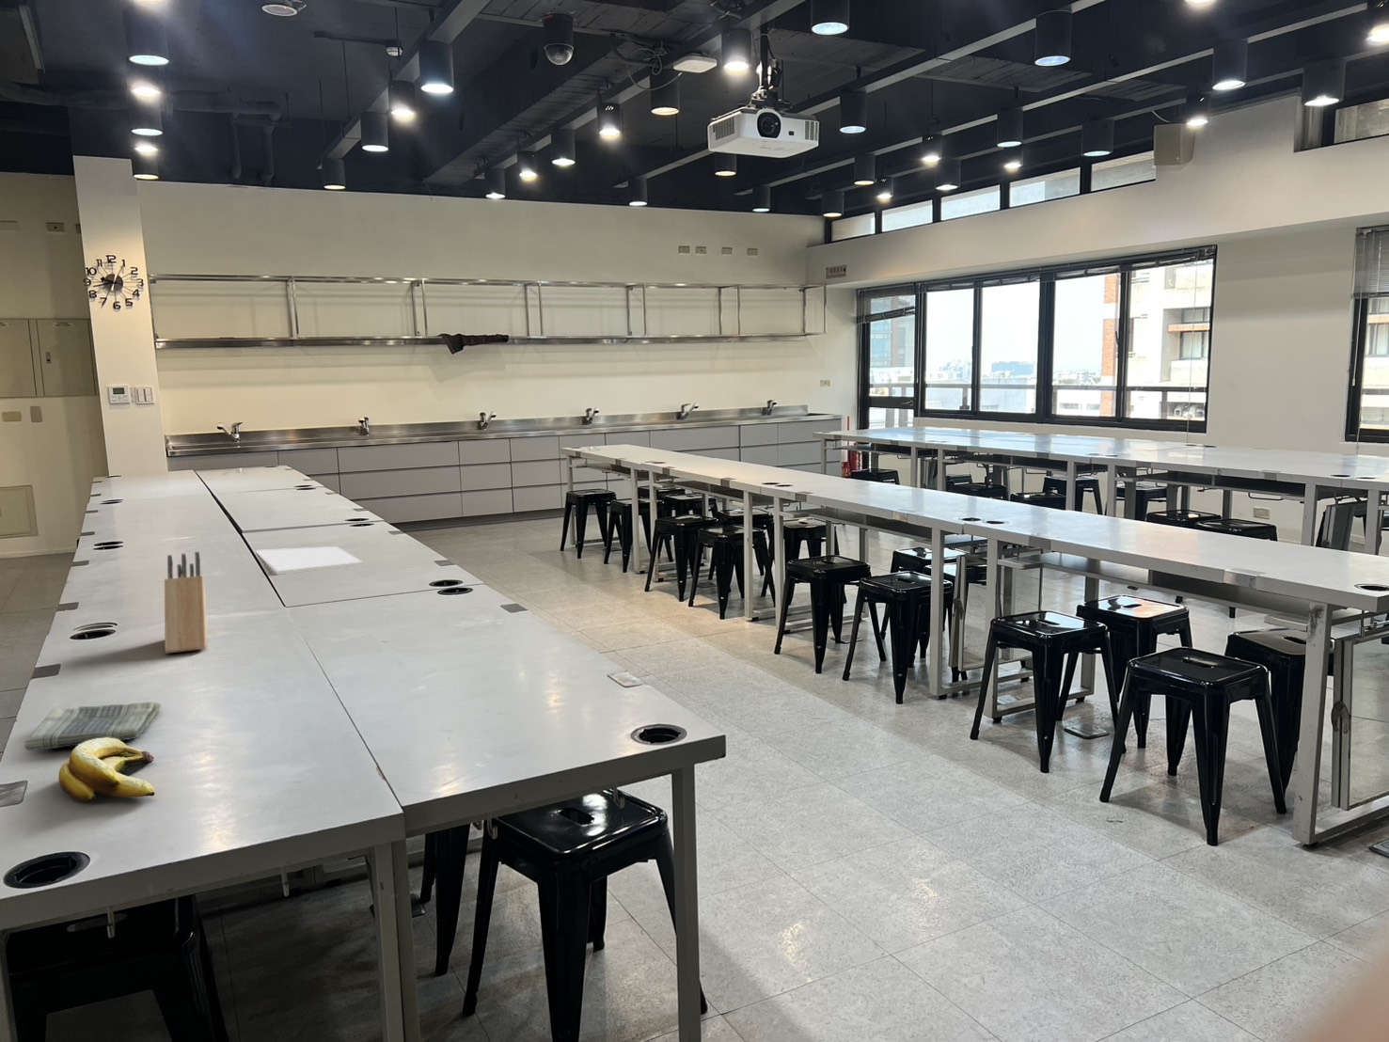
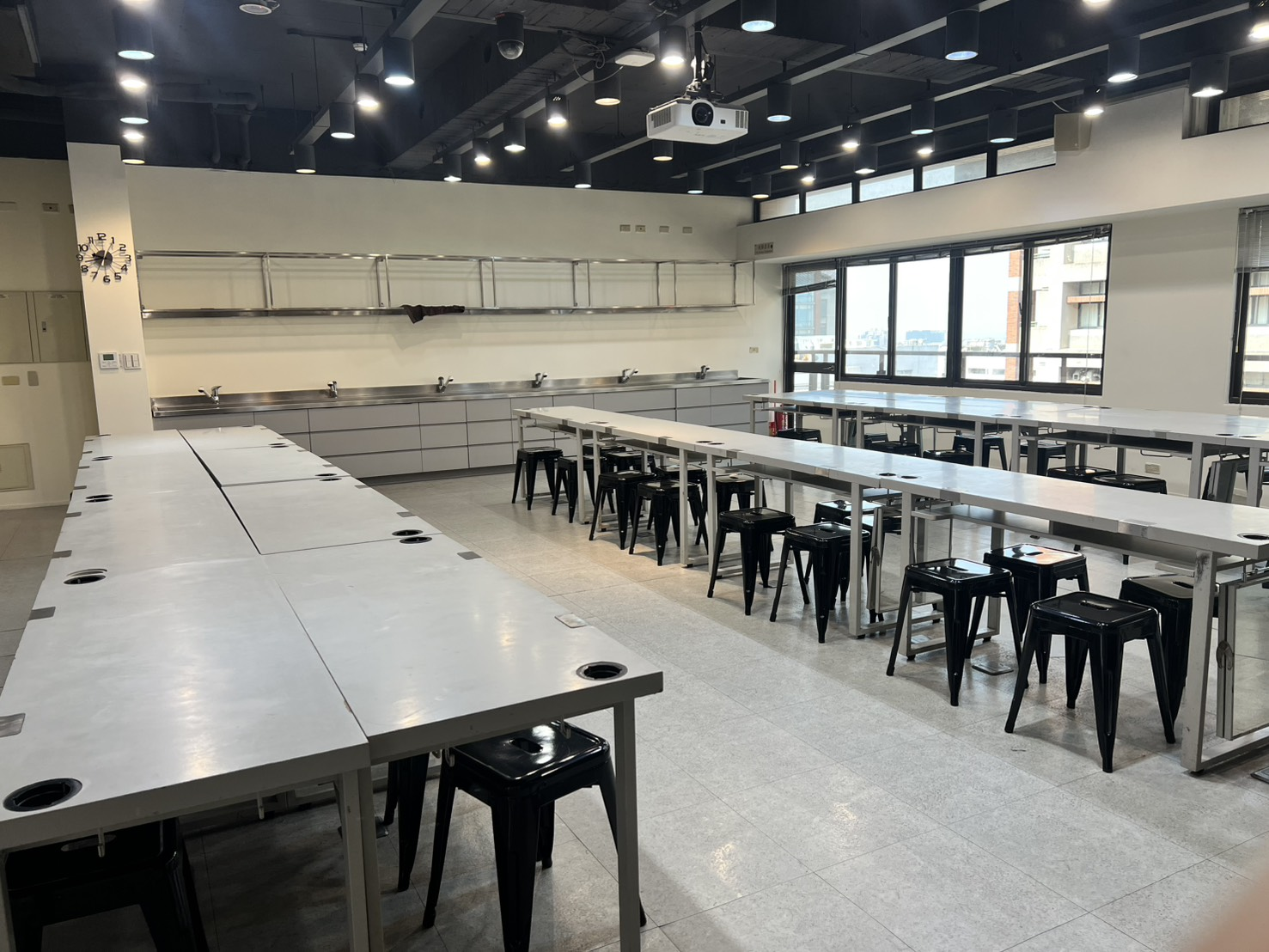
- knife block (184, 599)
- cutting board (305, 556)
- dish towel (96, 721)
- banana (119, 762)
